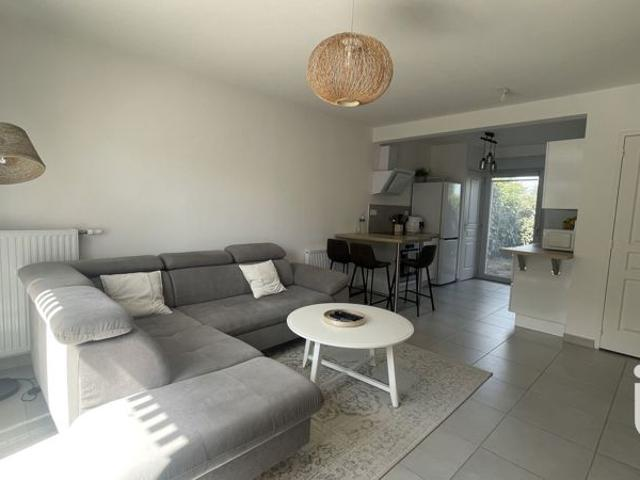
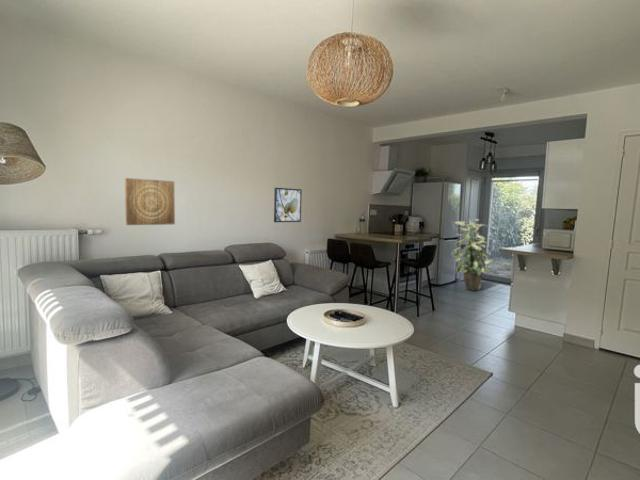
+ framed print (288, 205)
+ indoor plant (471, 254)
+ wall art (151, 202)
